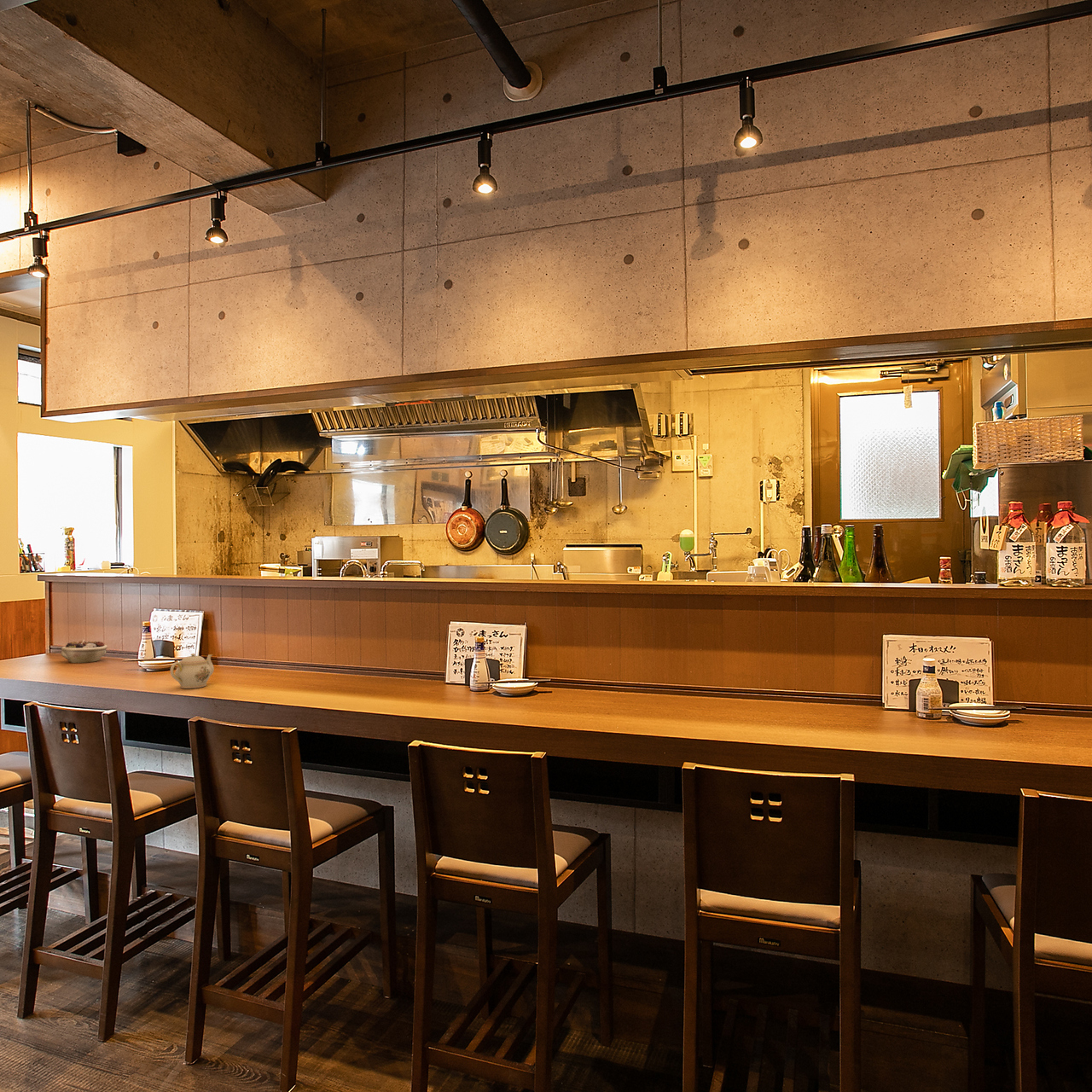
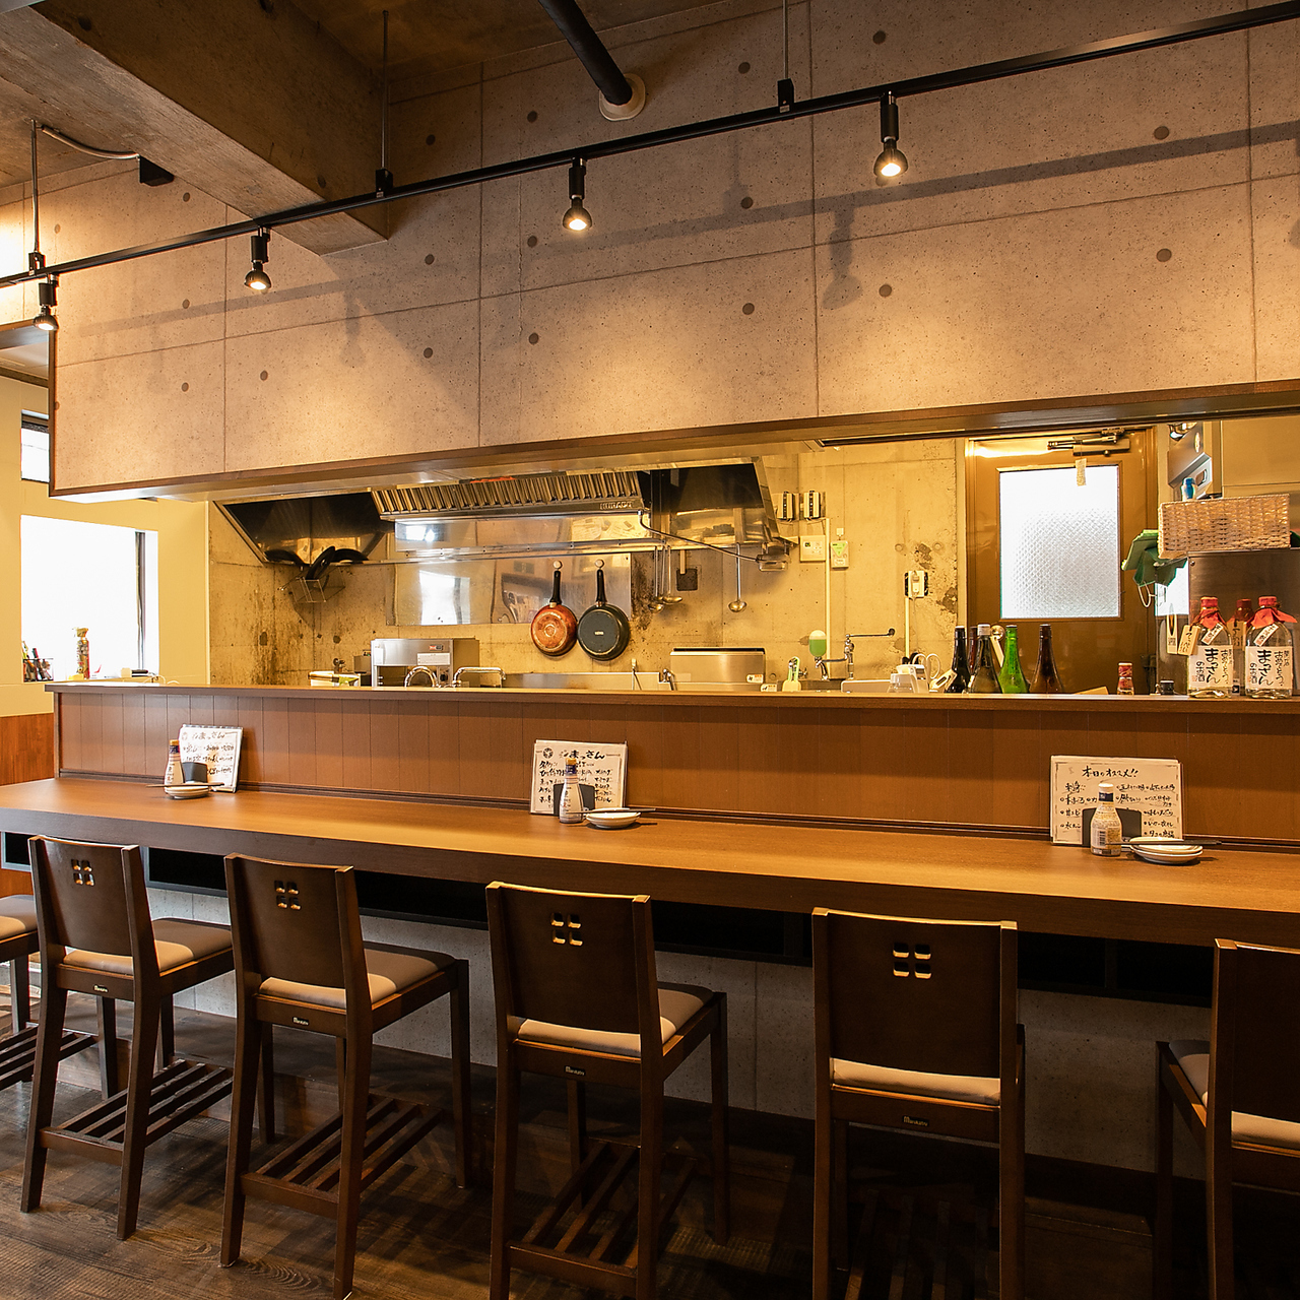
- teapot (192, 670)
- succulent planter (84, 650)
